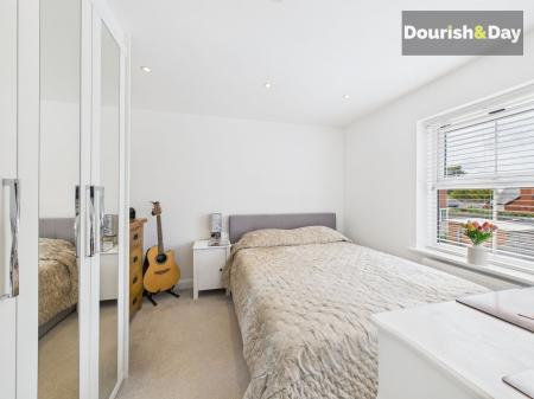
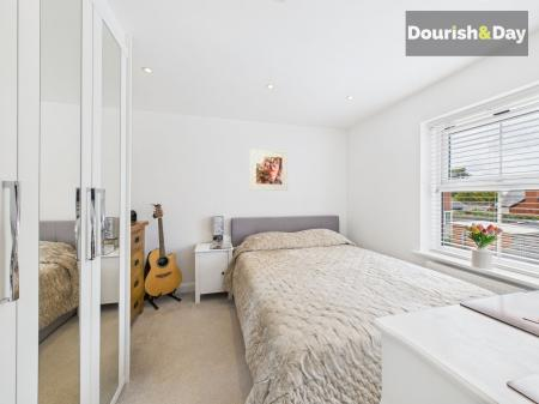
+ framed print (268, 170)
